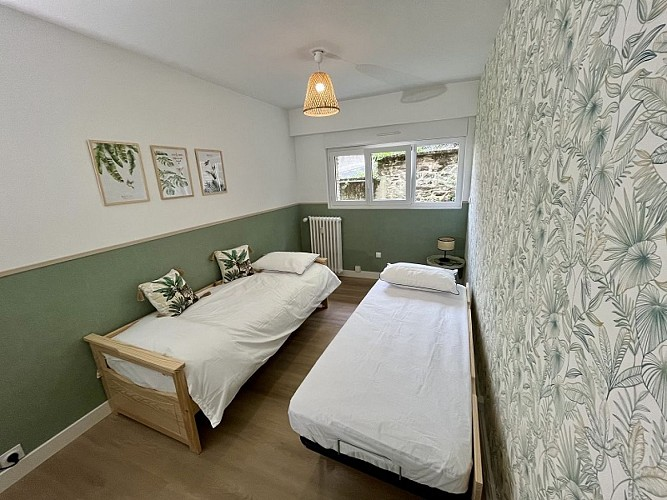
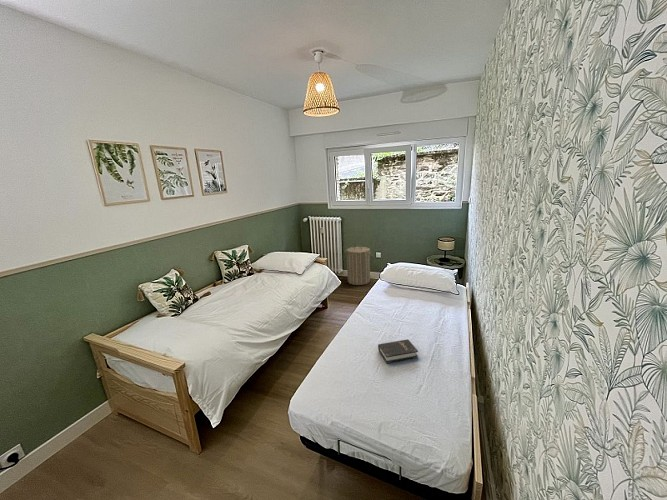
+ hardback book (397, 350)
+ laundry hamper (358, 262)
